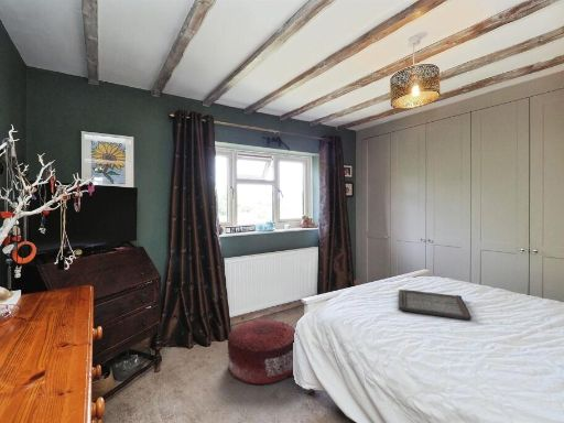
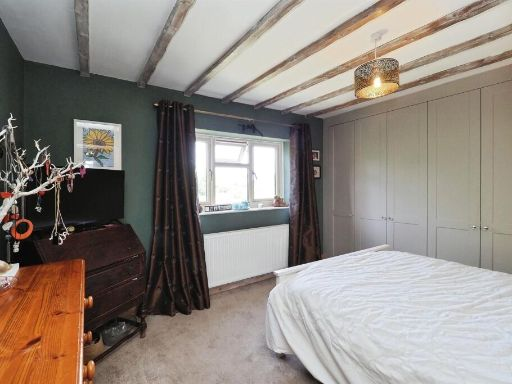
- pouf (263, 346)
- serving tray (430, 302)
